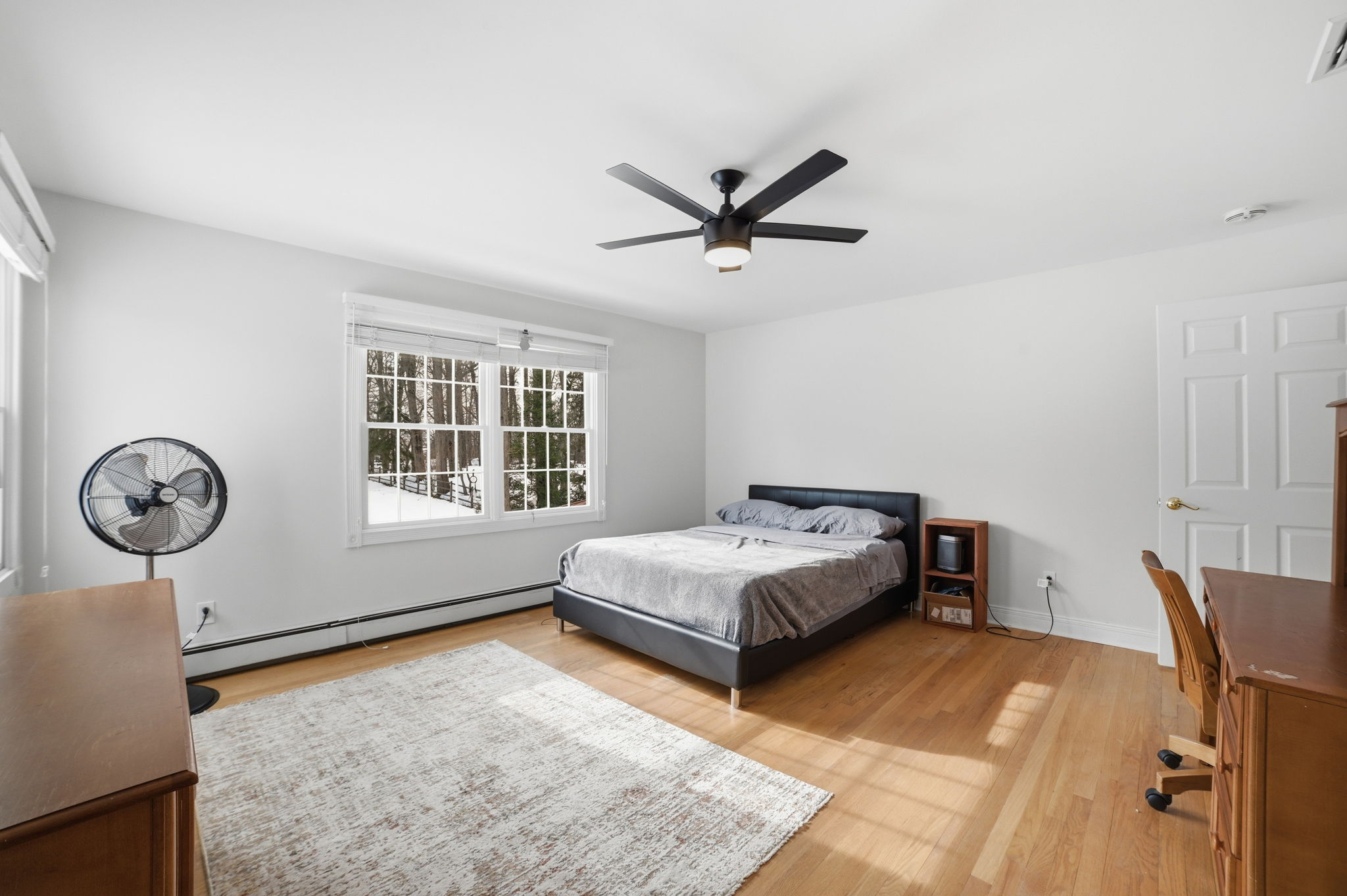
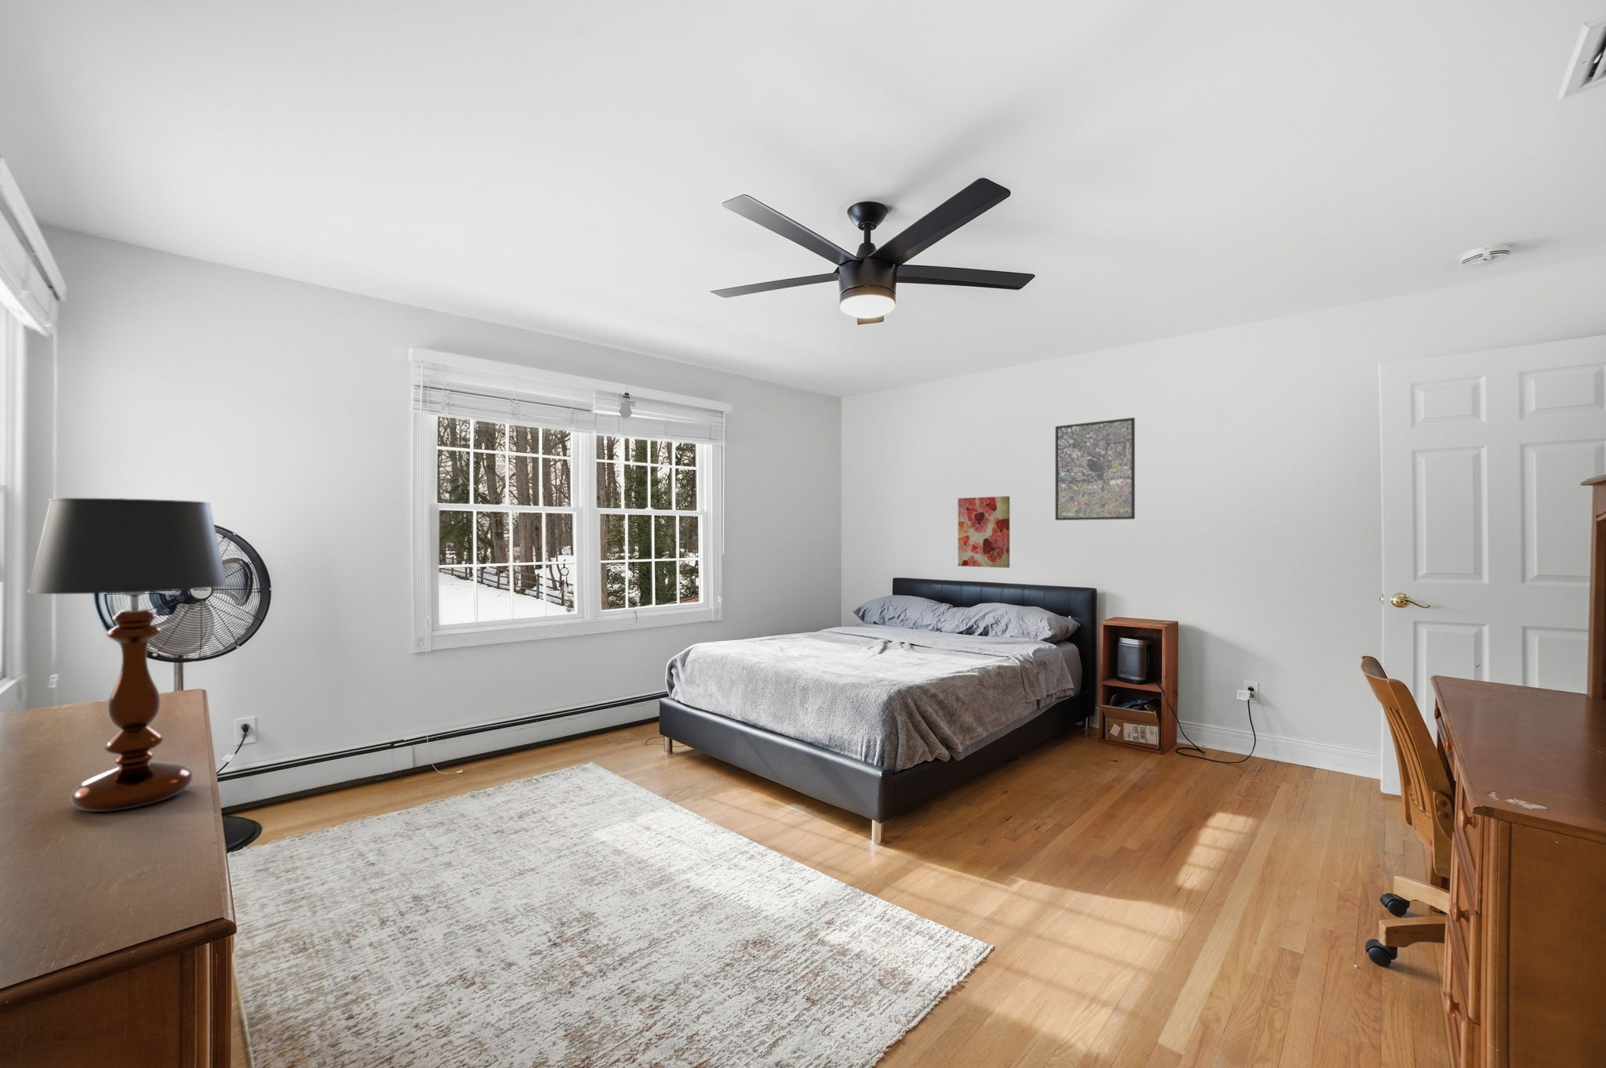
+ table lamp (134, 650)
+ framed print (1093, 471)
+ wall art (982, 532)
